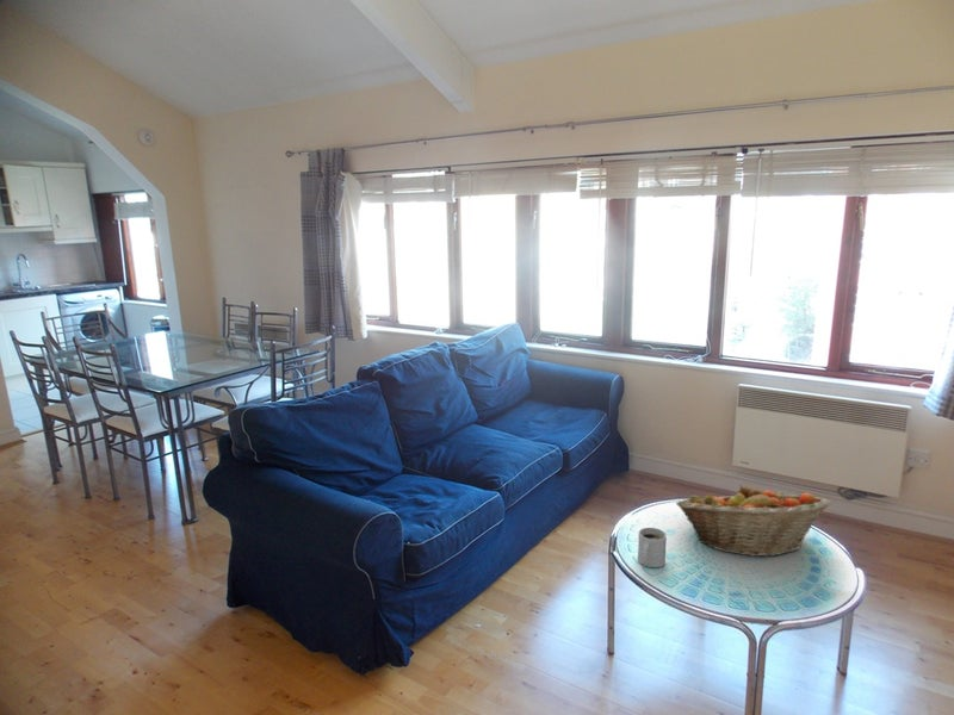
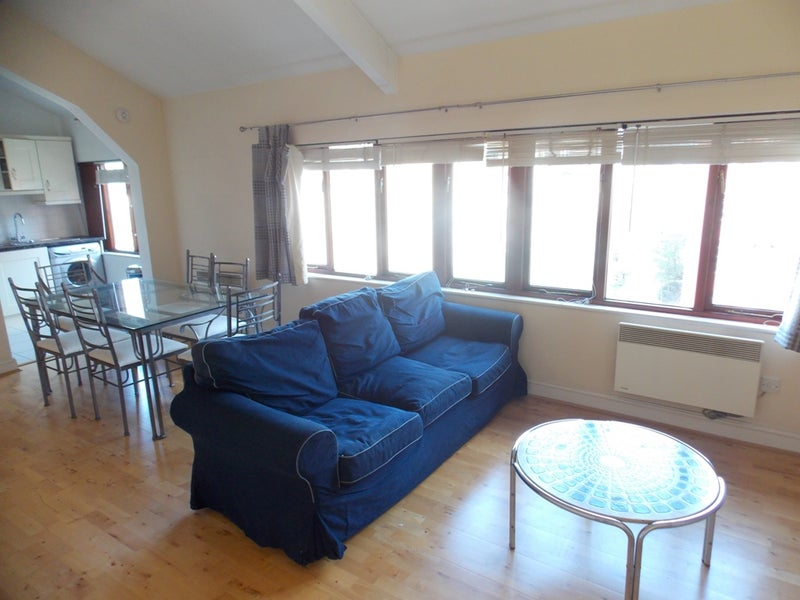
- fruit basket (750, 512)
- mug (650, 548)
